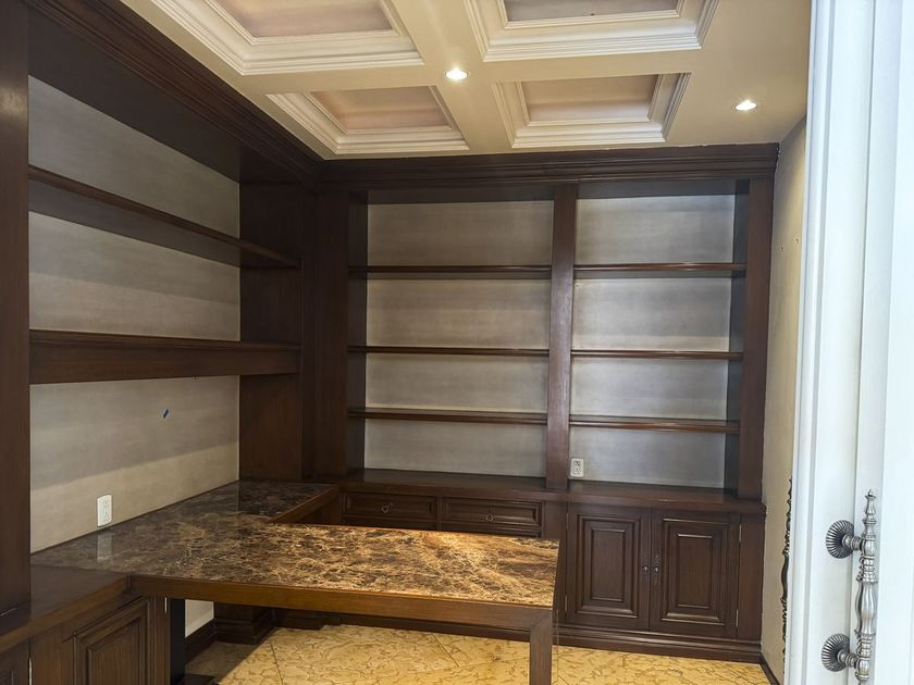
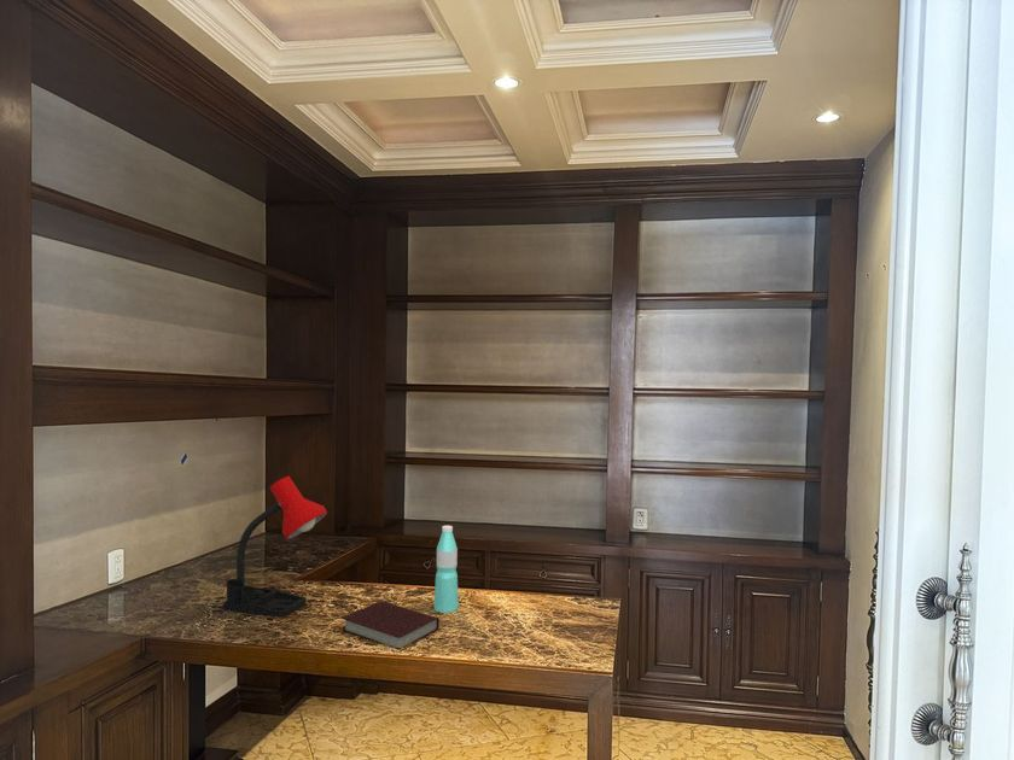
+ desk lamp (282, 533)
+ water bottle (447, 567)
+ book (390, 624)
